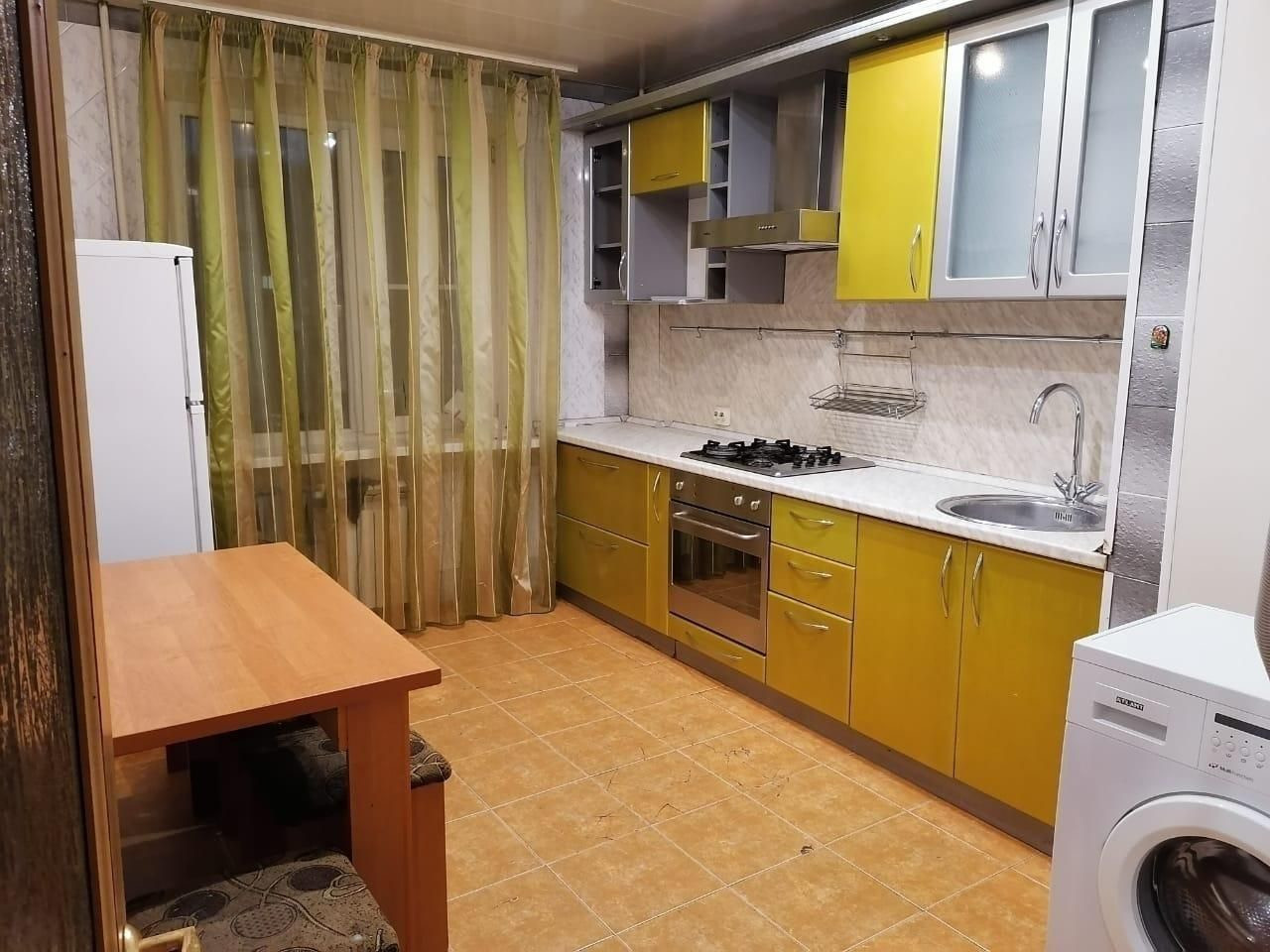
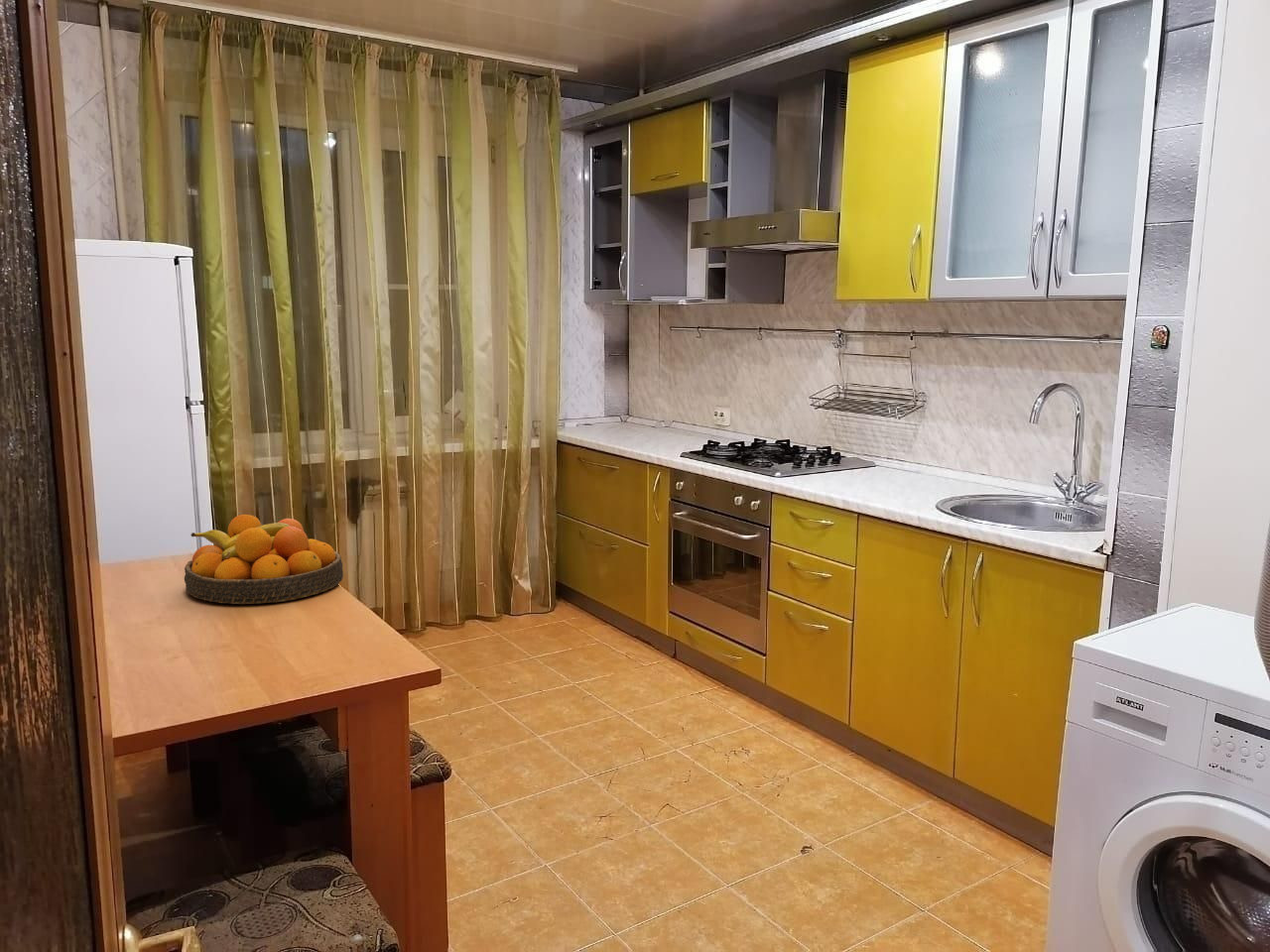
+ fruit bowl (264, 551)
